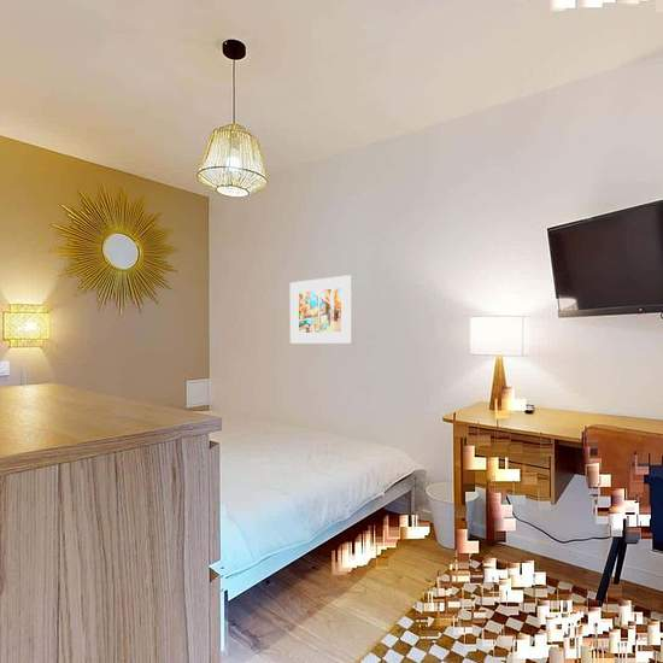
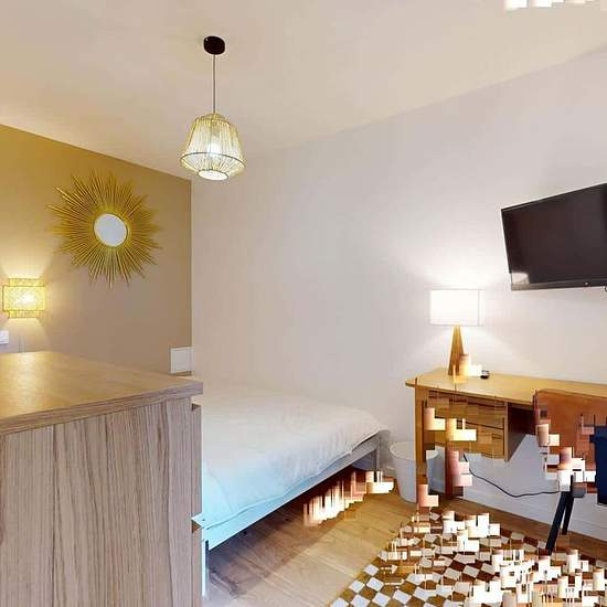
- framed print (318, 311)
